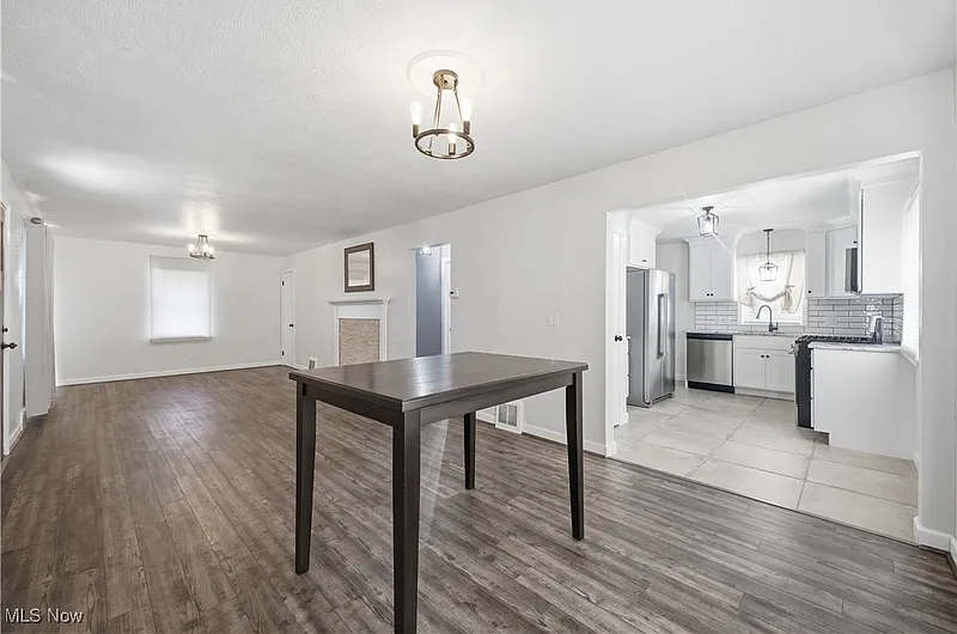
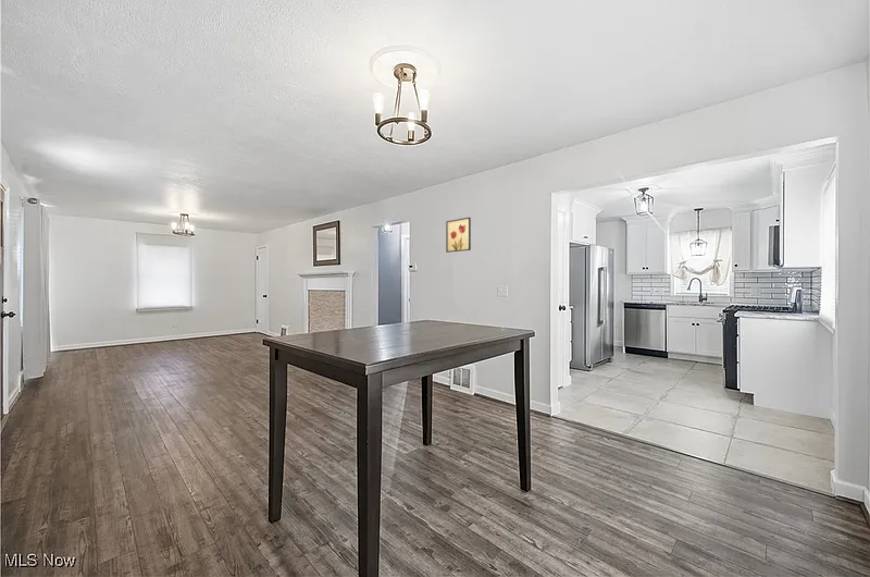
+ wall art (458, 235)
